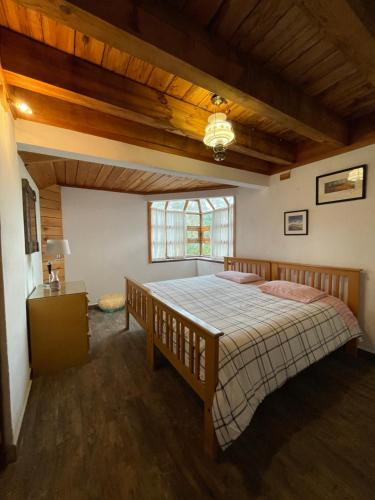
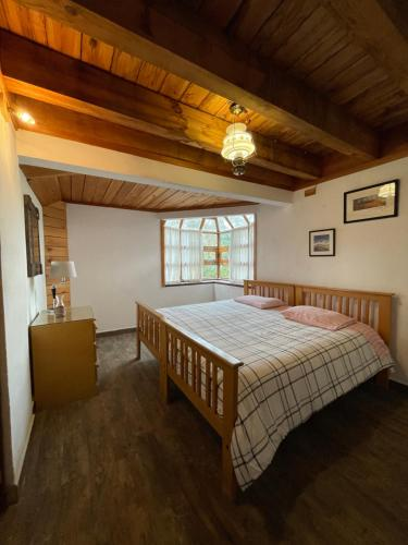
- basket (112, 301)
